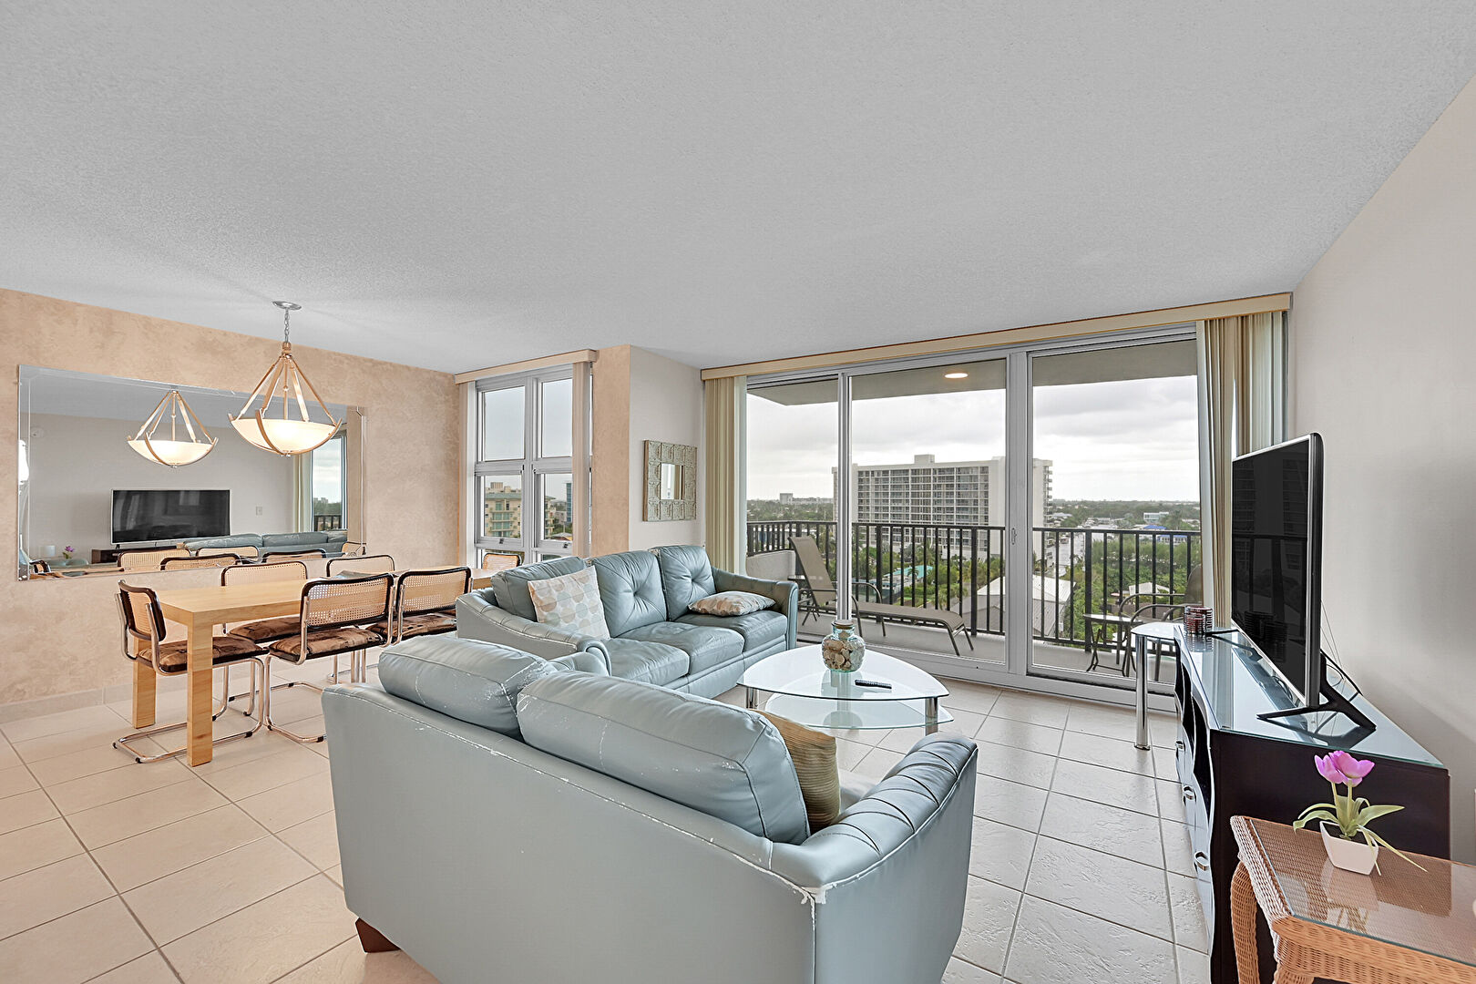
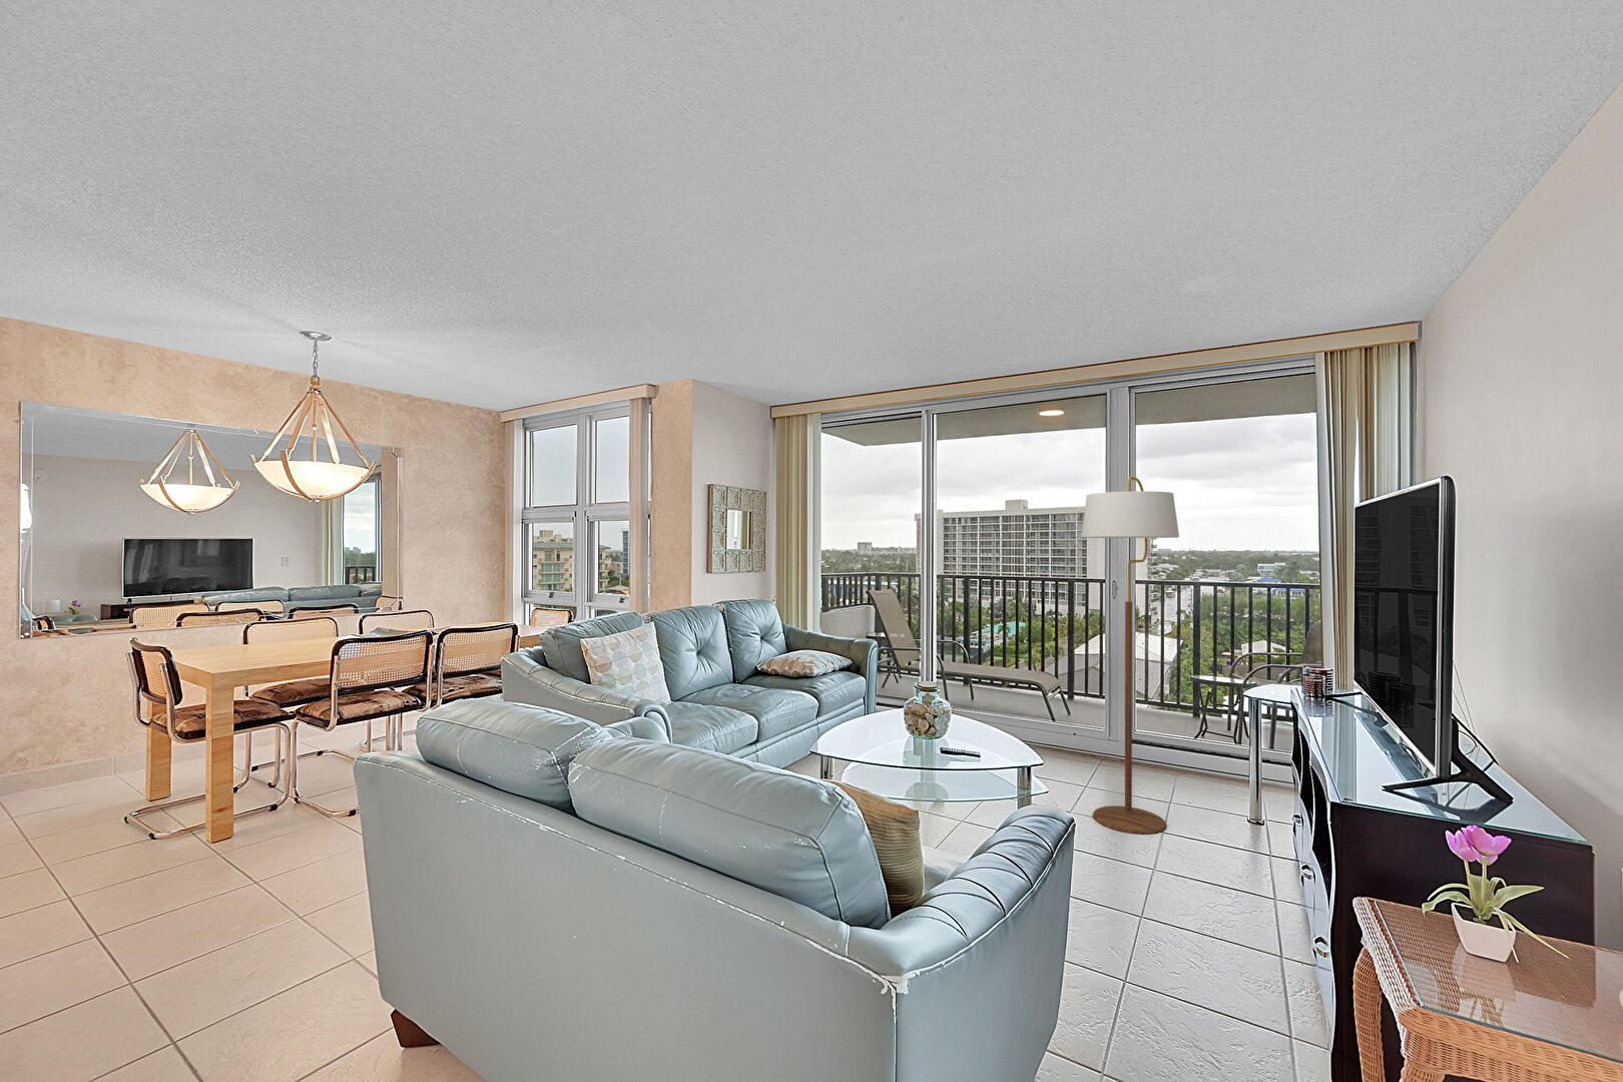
+ floor lamp (1130, 647)
